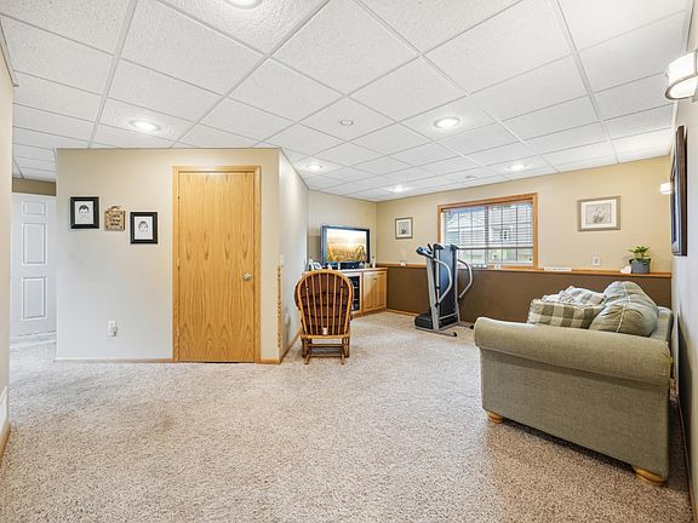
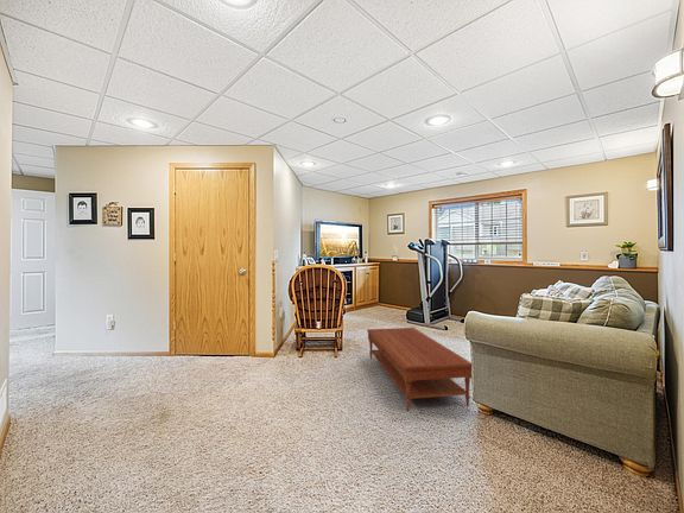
+ coffee table (410, 361)
